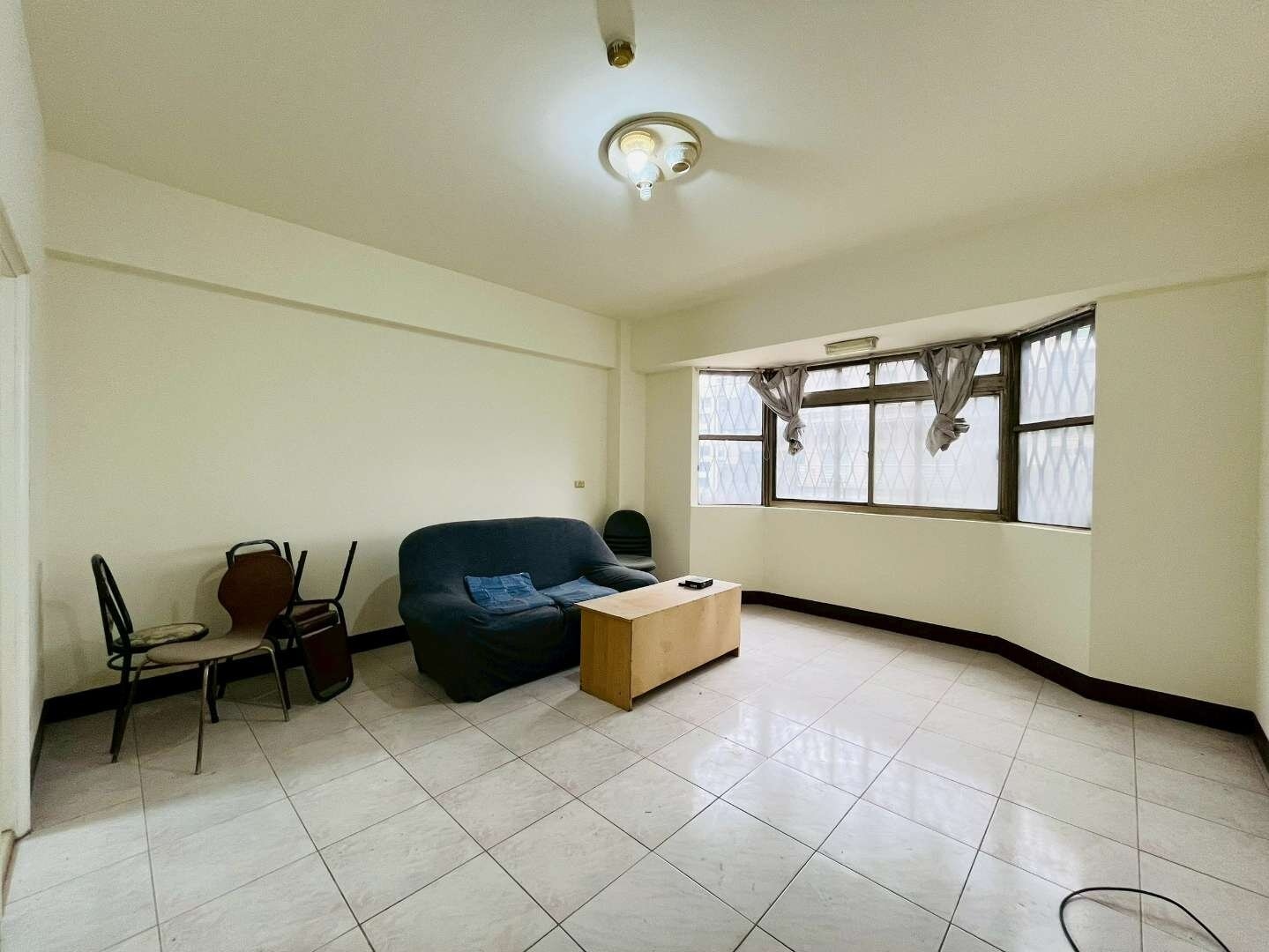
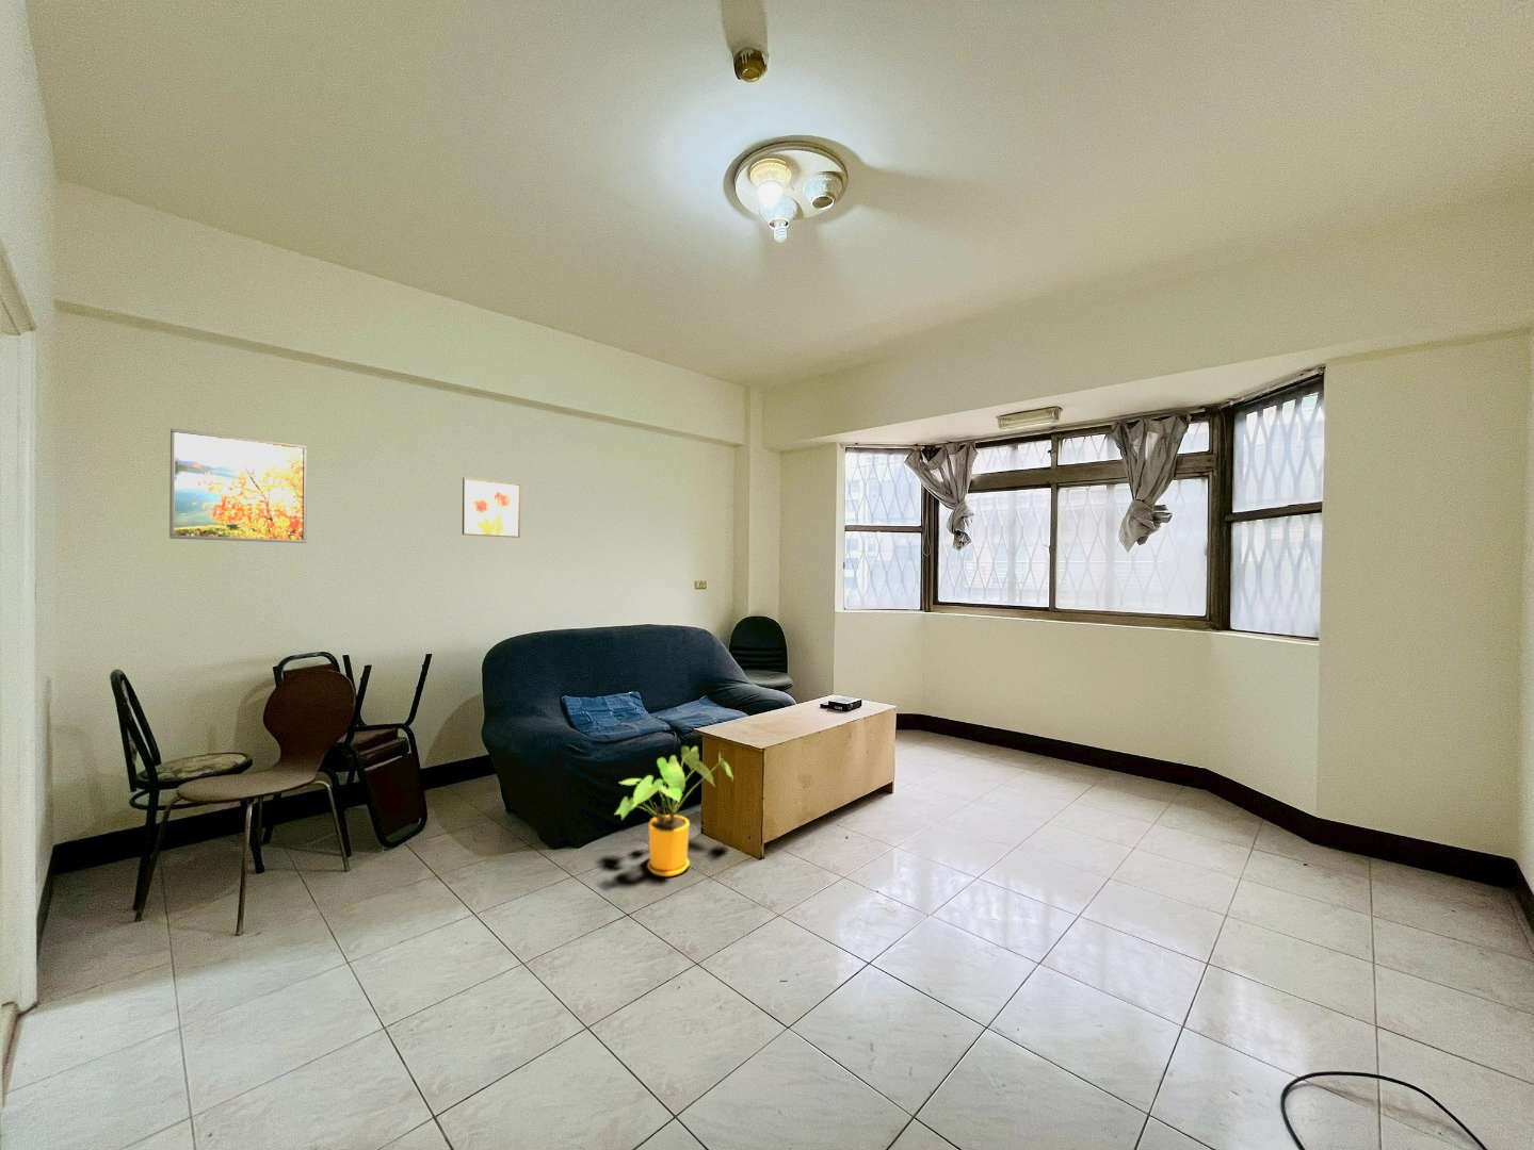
+ house plant (670, 808)
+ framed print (242, 489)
+ wall art (492, 507)
